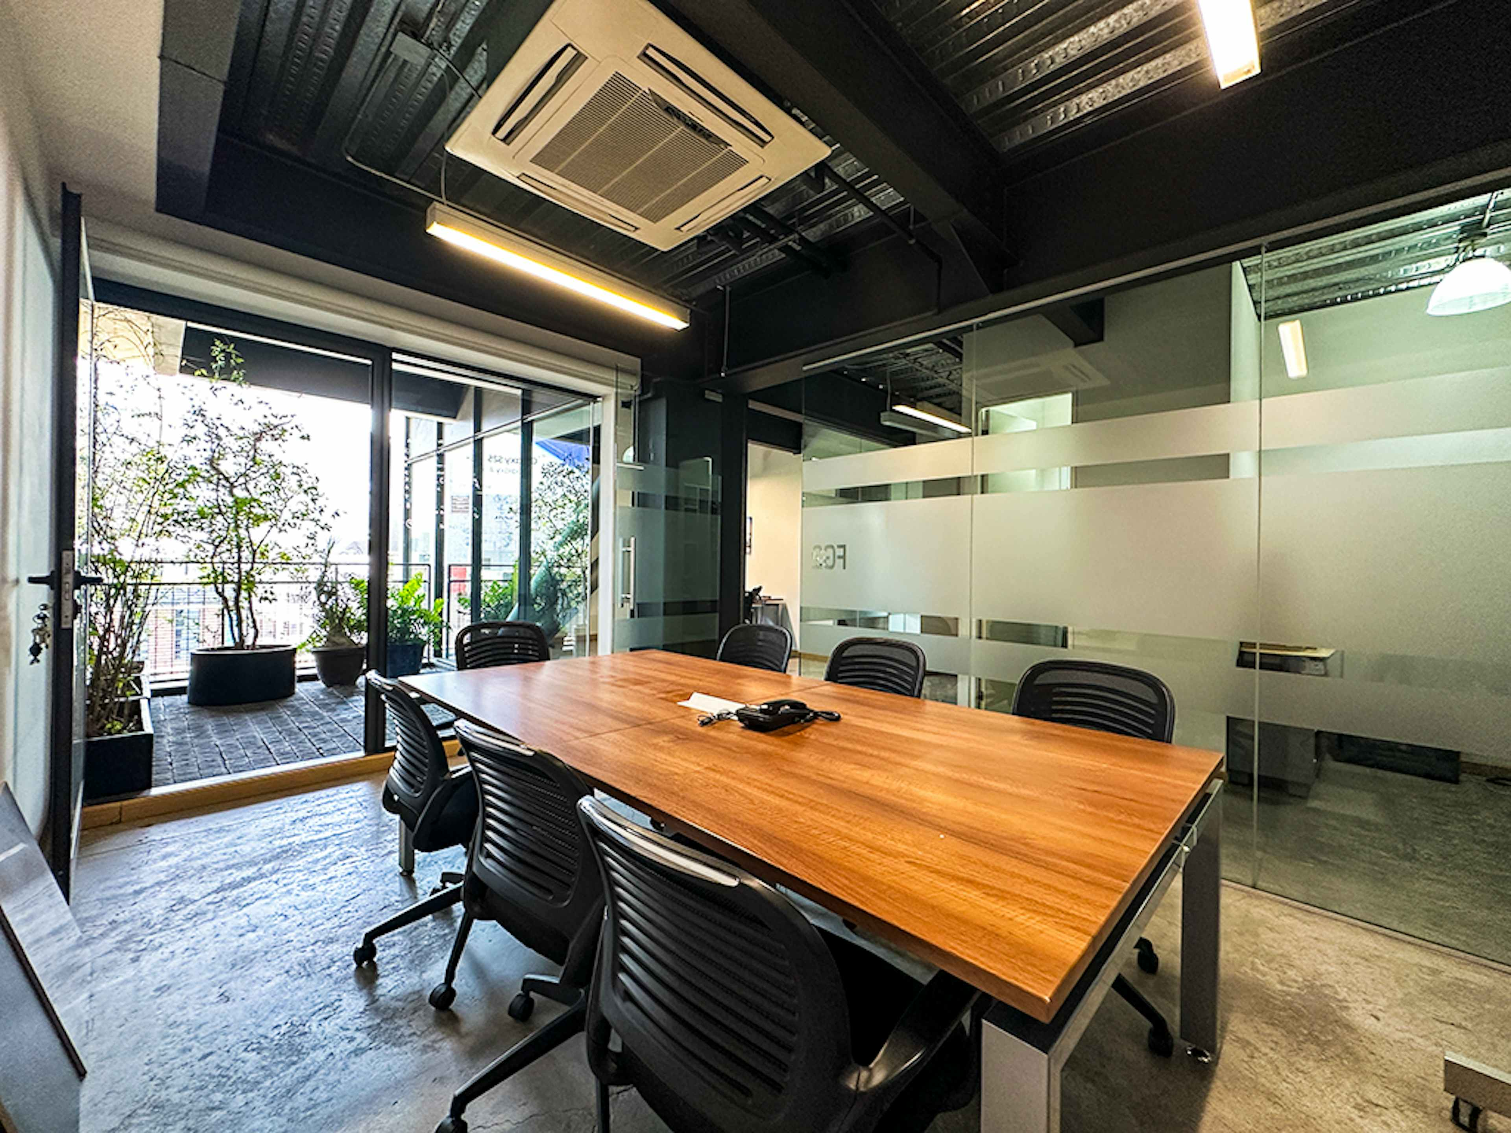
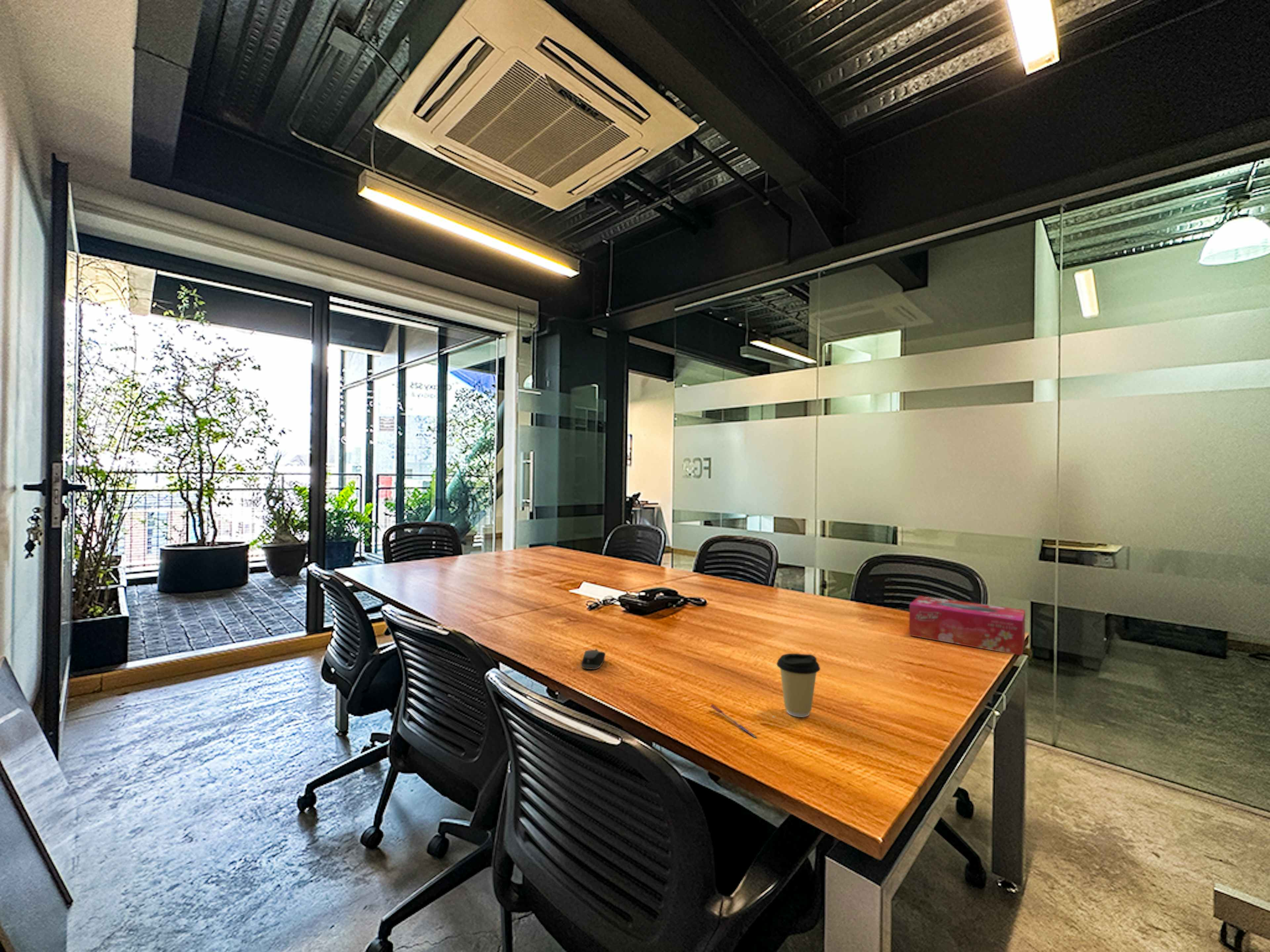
+ pen (733, 720)
+ computer mouse (593, 656)
+ coffee cup (798, 684)
+ tissue box (966, 623)
